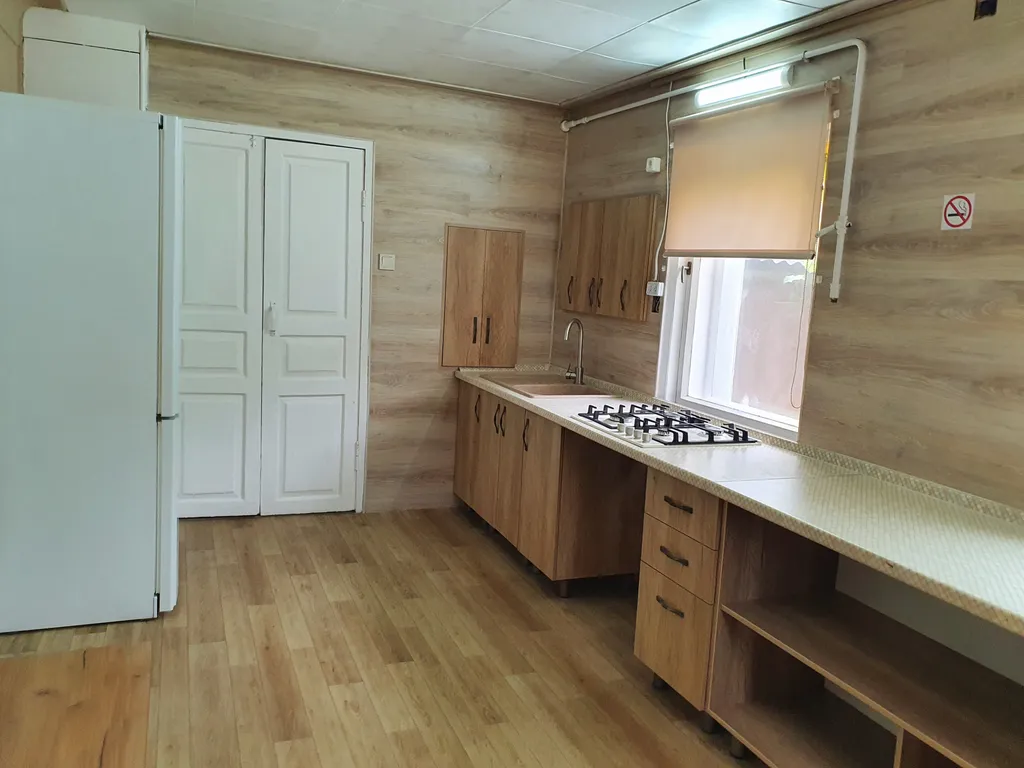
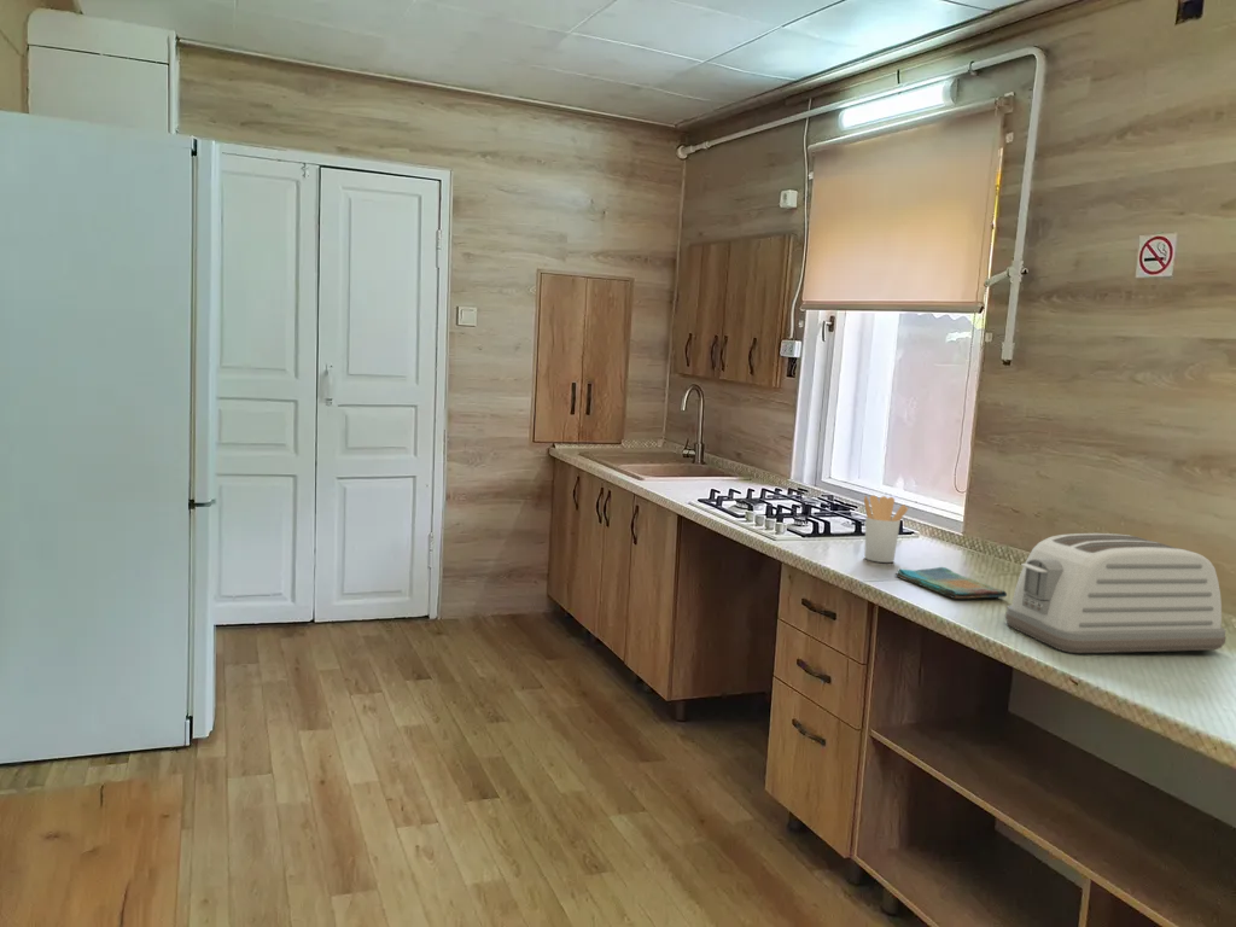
+ toaster (1113, 589)
+ utensil holder (881, 526)
+ dish towel (949, 582)
